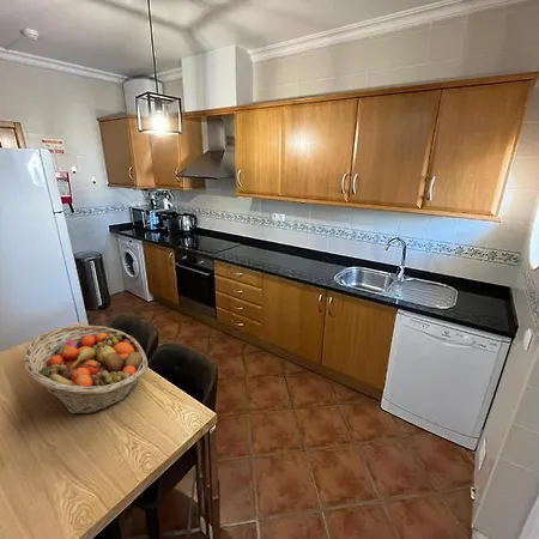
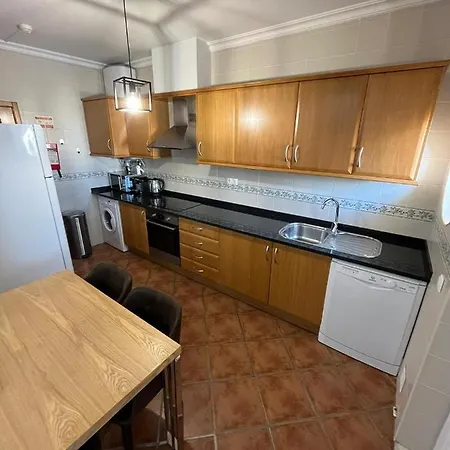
- fruit basket (91, 362)
